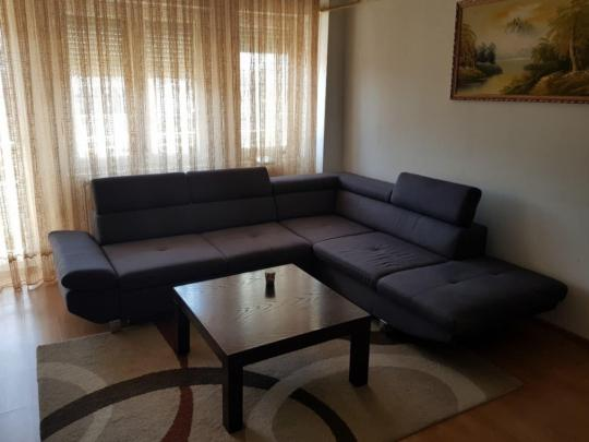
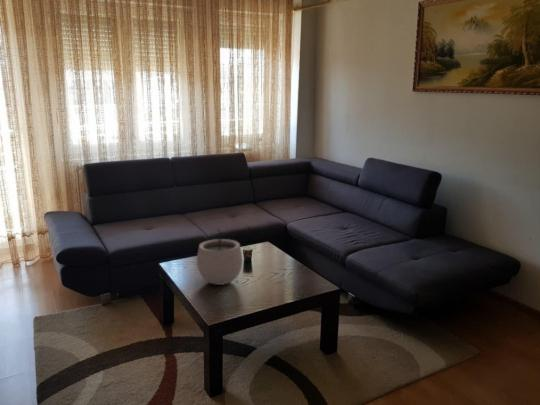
+ plant pot (219, 255)
